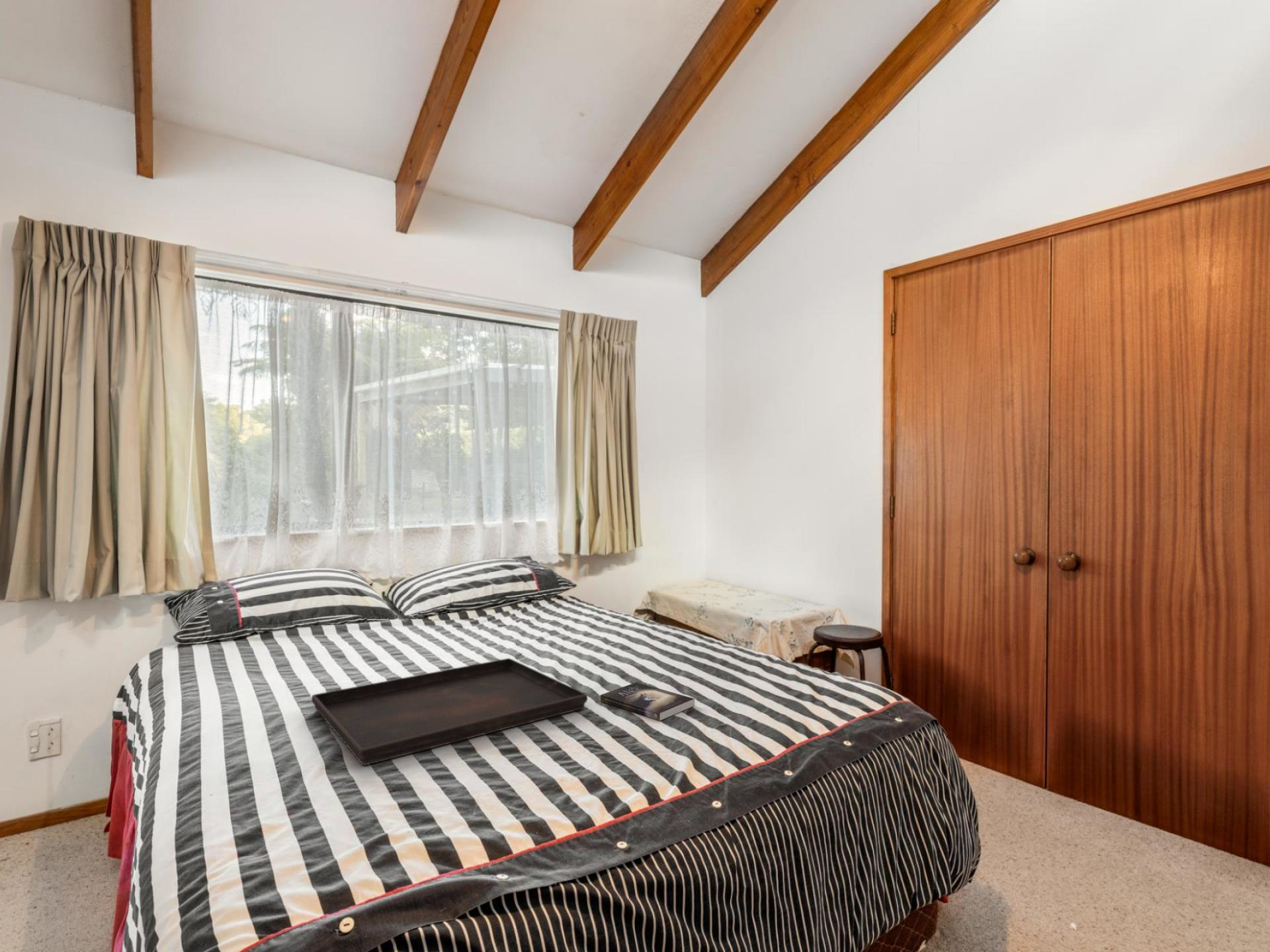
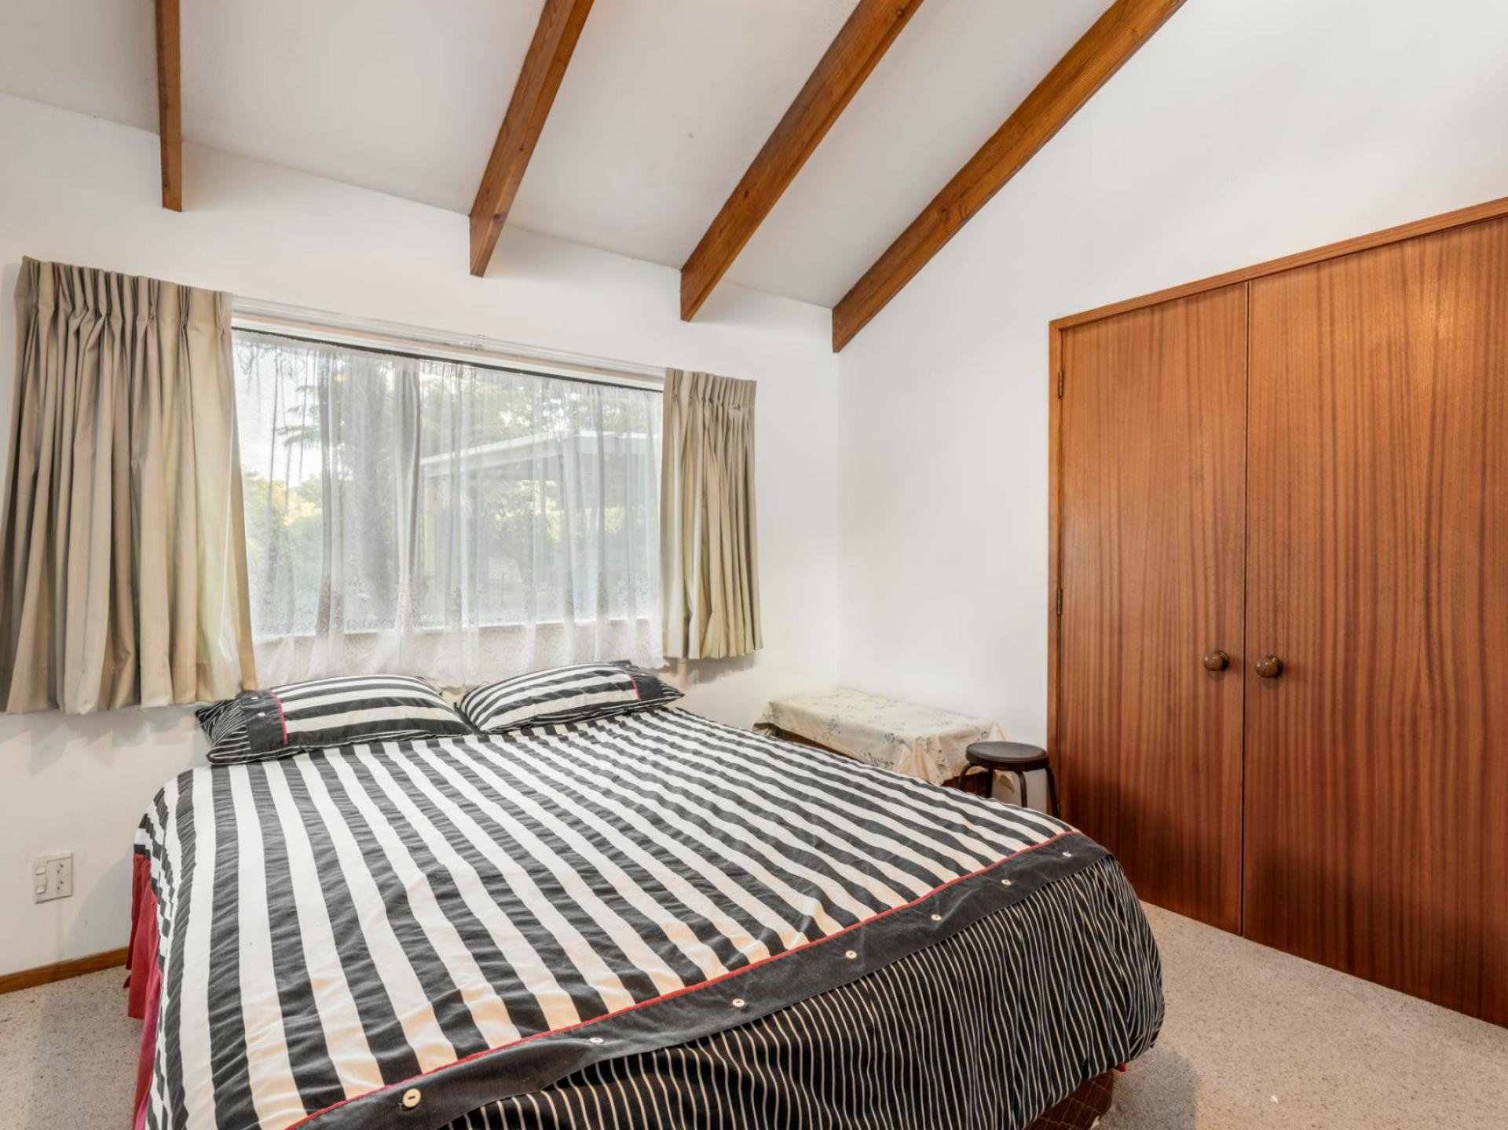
- book (647, 700)
- serving tray (450, 701)
